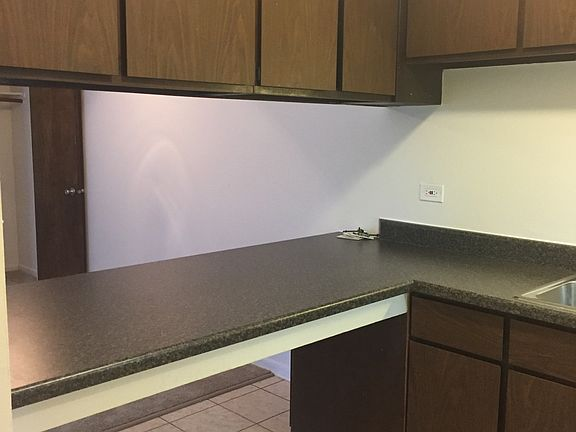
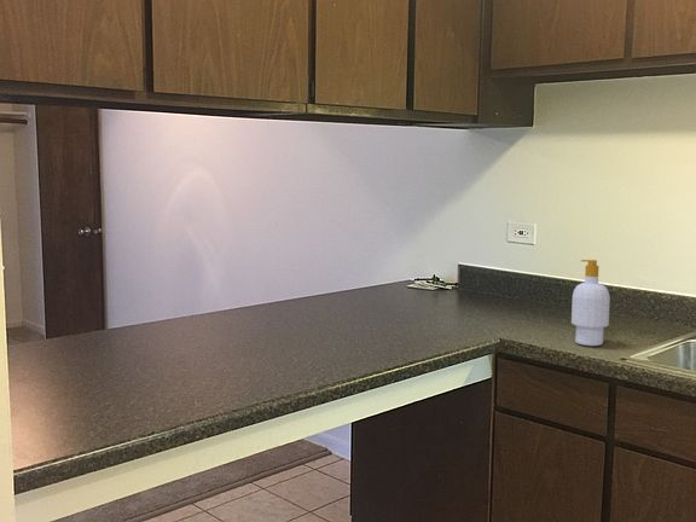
+ soap bottle (590, 302)
